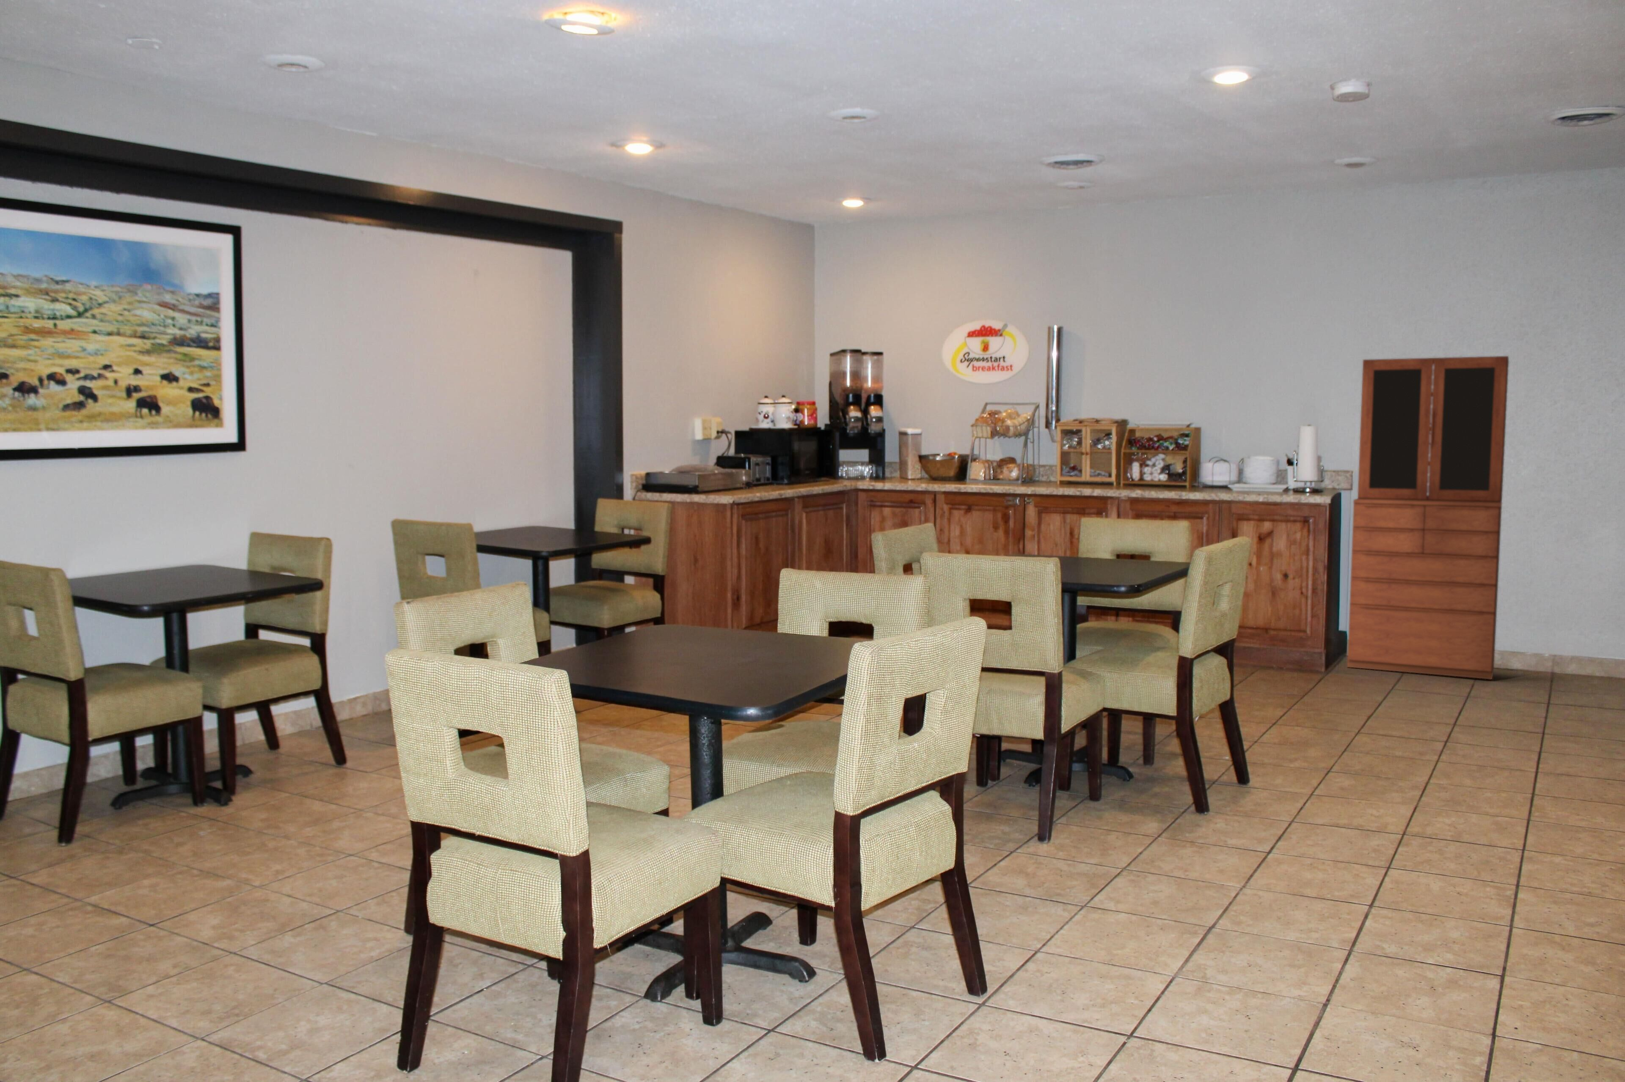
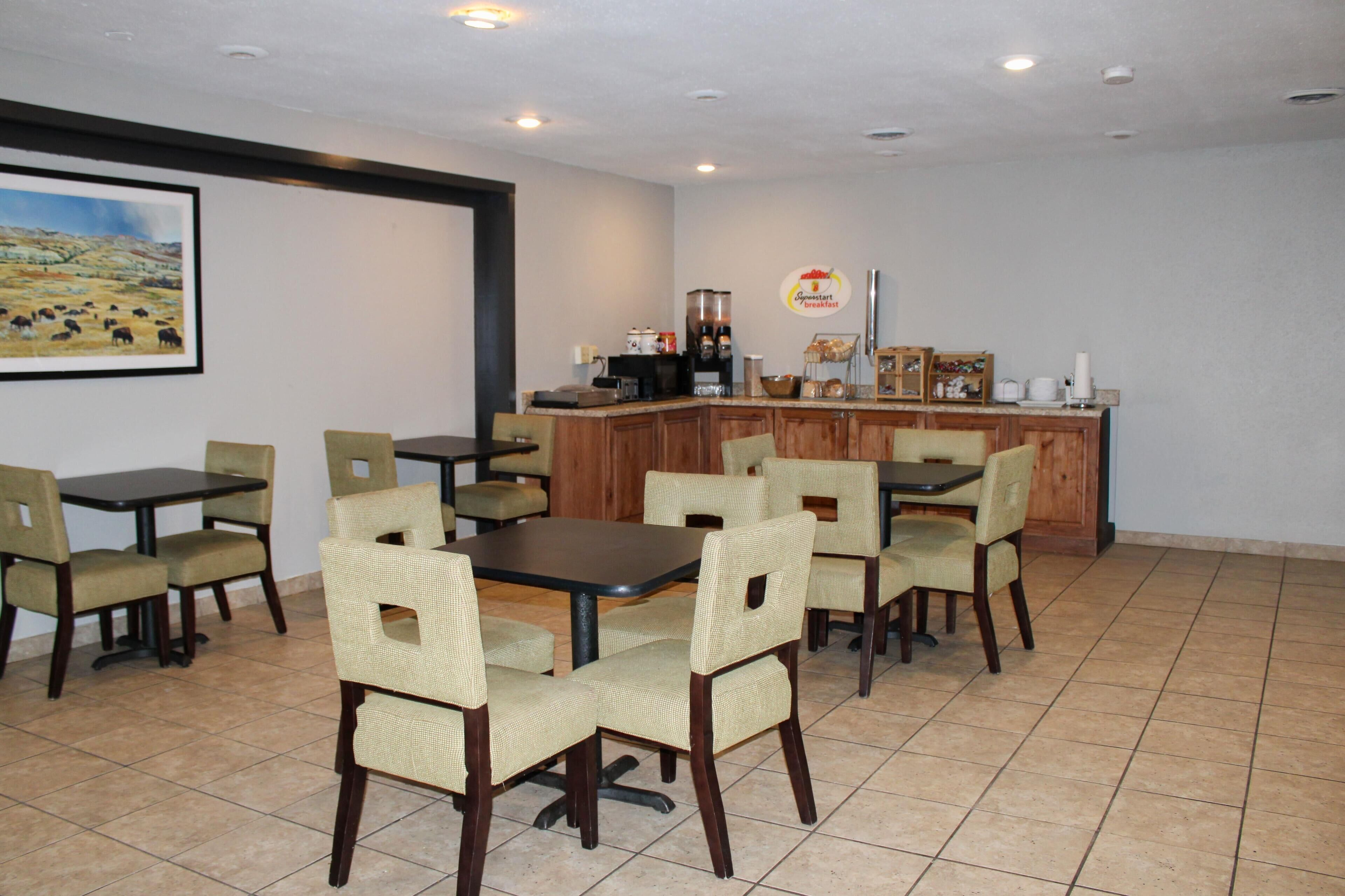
- cabinet (1427, 514)
